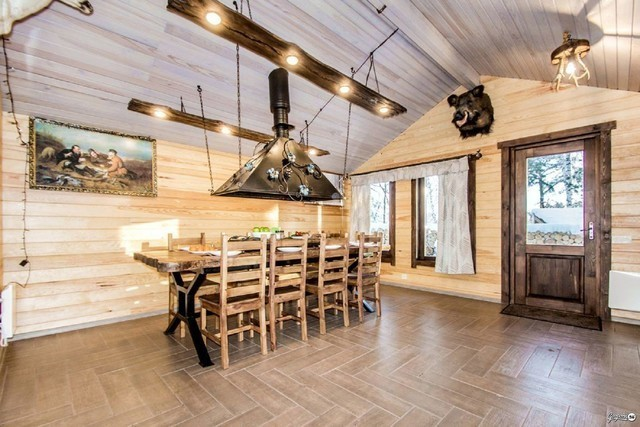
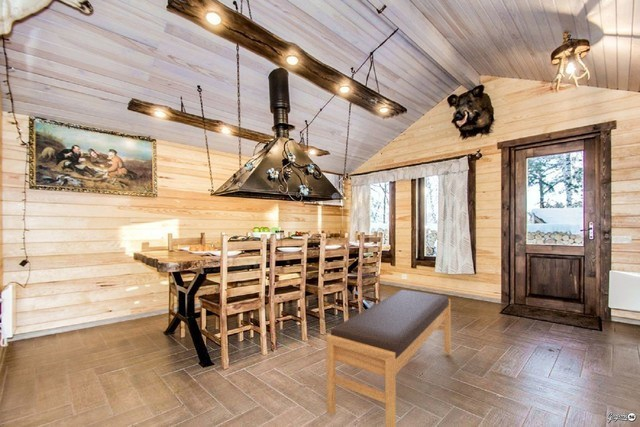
+ bench (399, 343)
